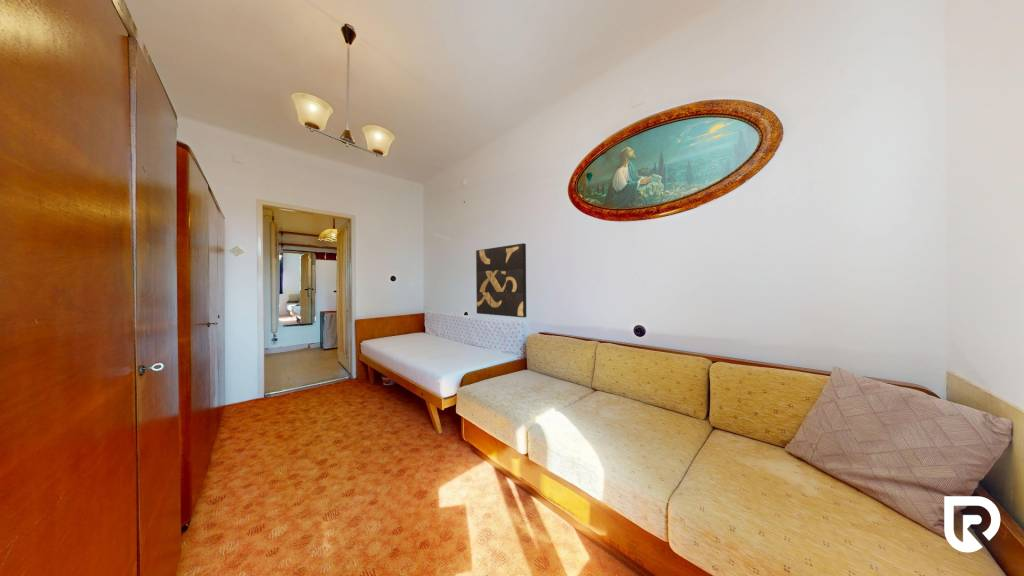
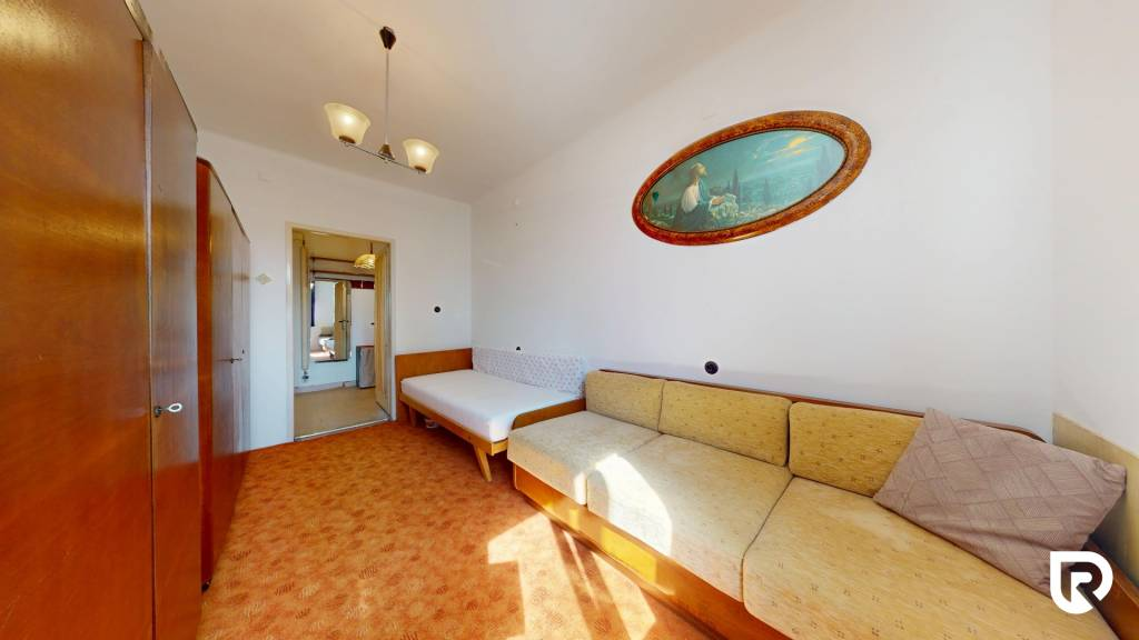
- wall art (499, 281)
